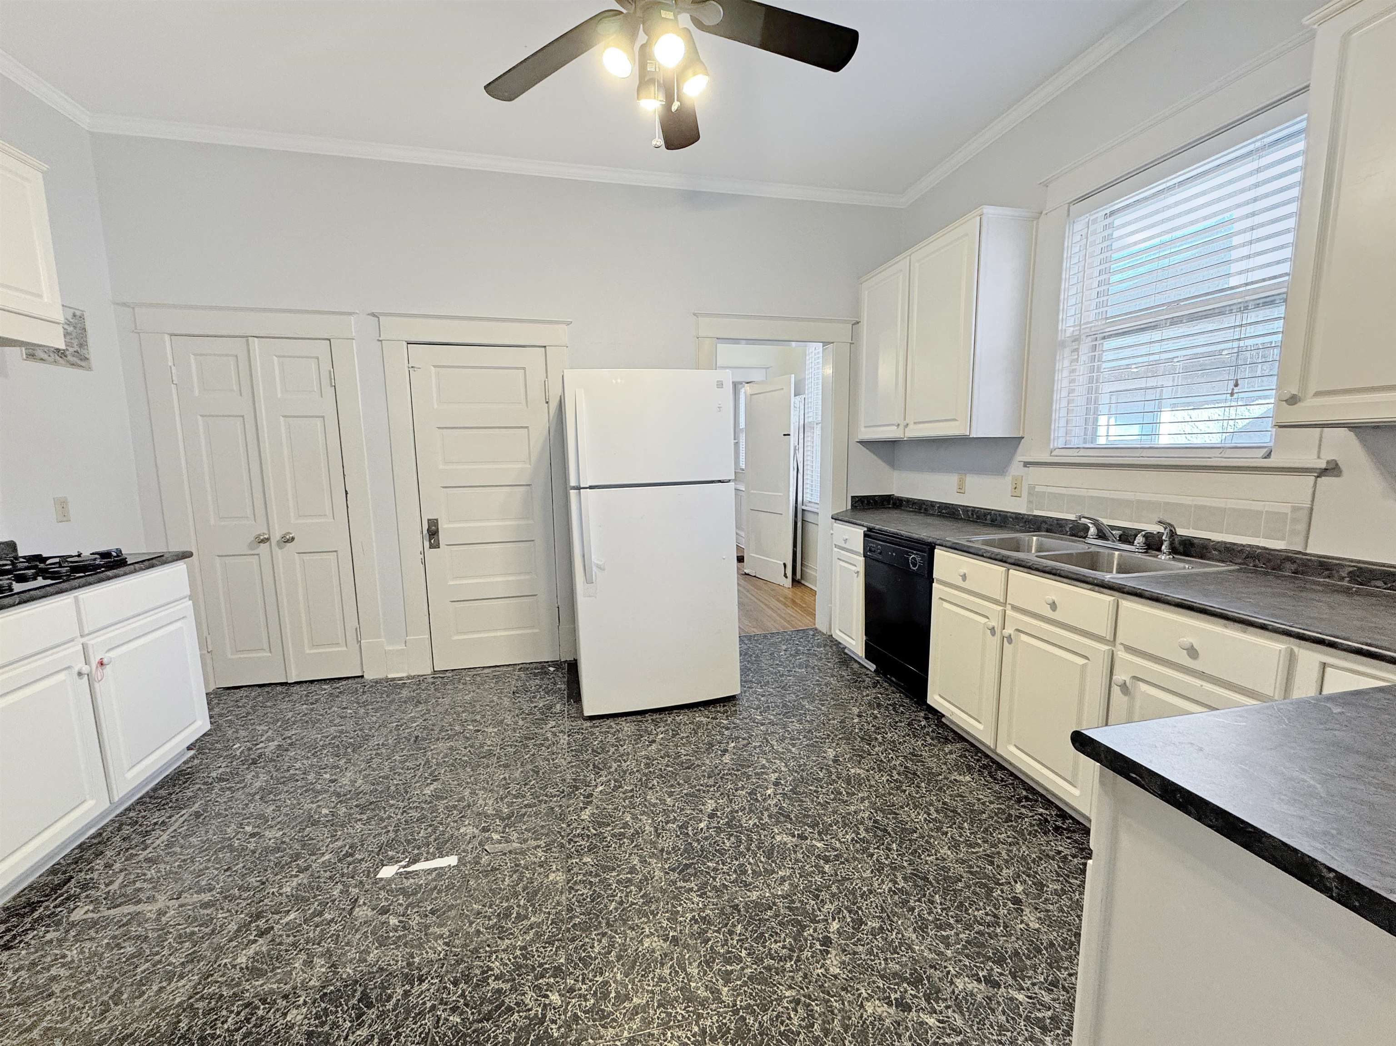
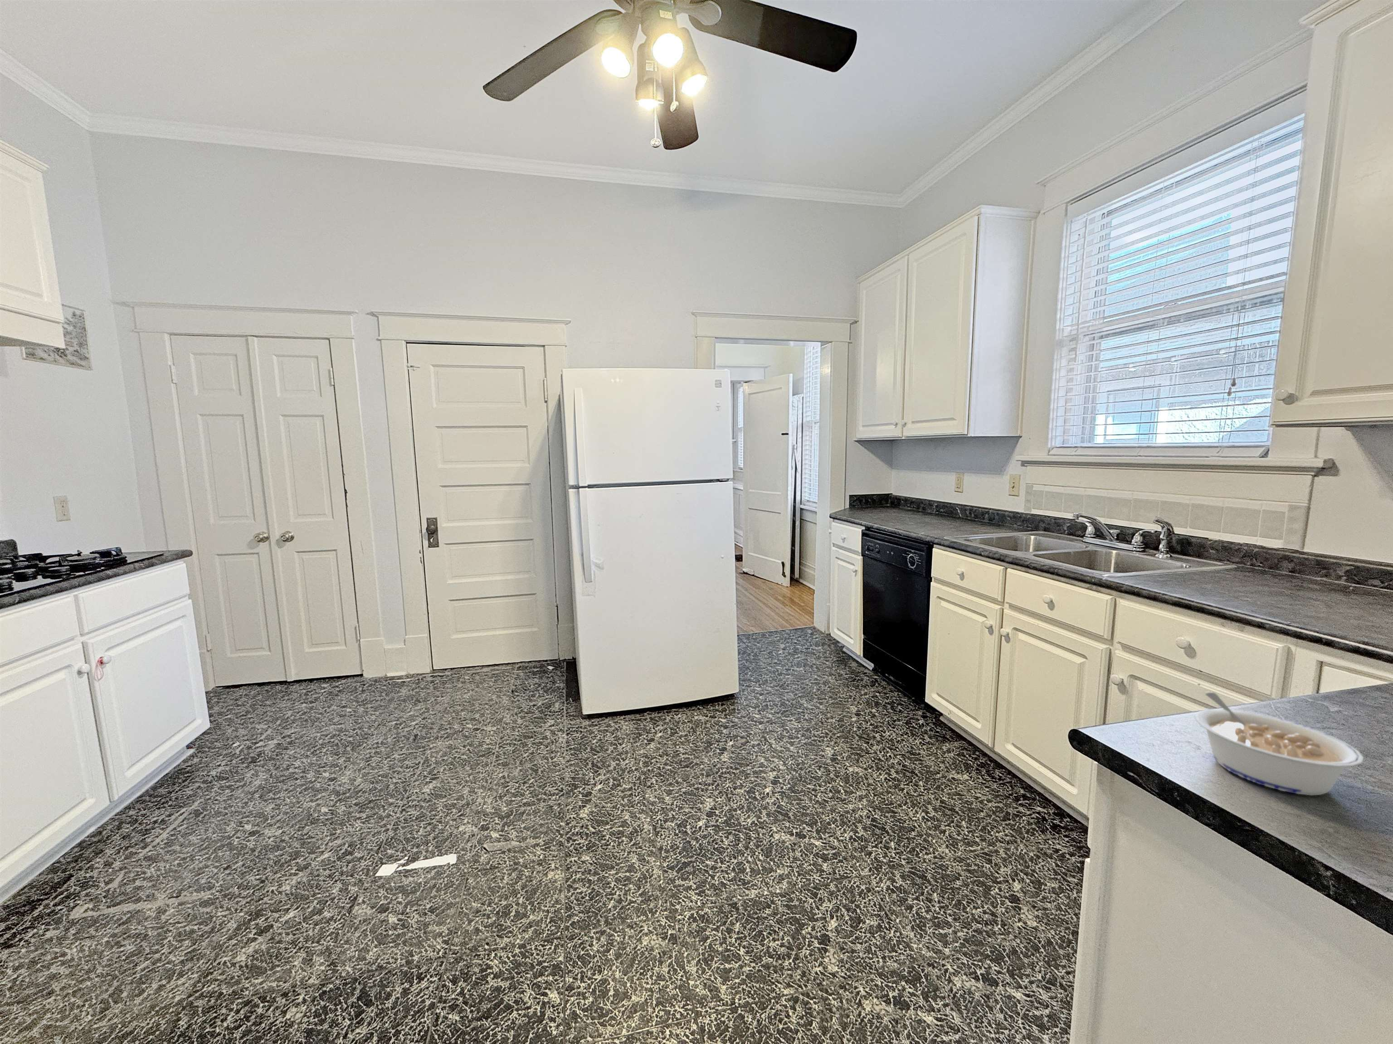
+ legume (1265, 747)
